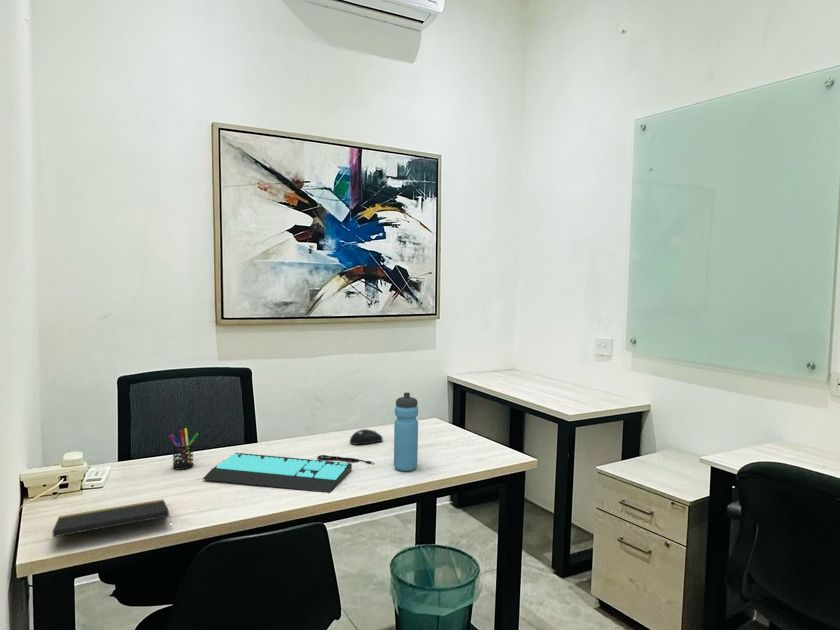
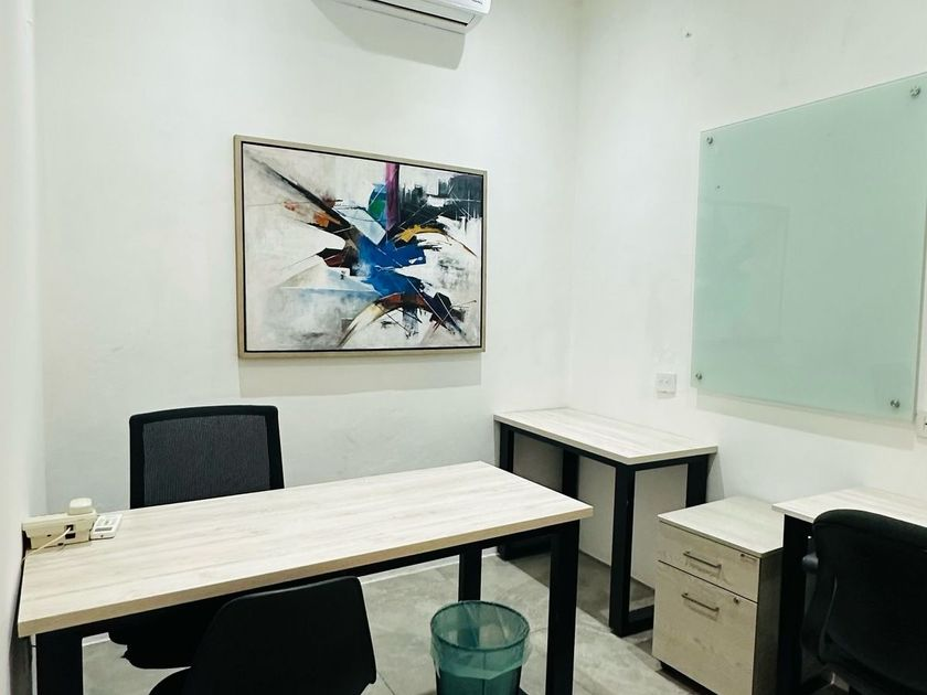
- computer keyboard (294, 465)
- notepad (113, 516)
- water bottle (406, 430)
- computer mouse (365, 436)
- pen holder (185, 447)
